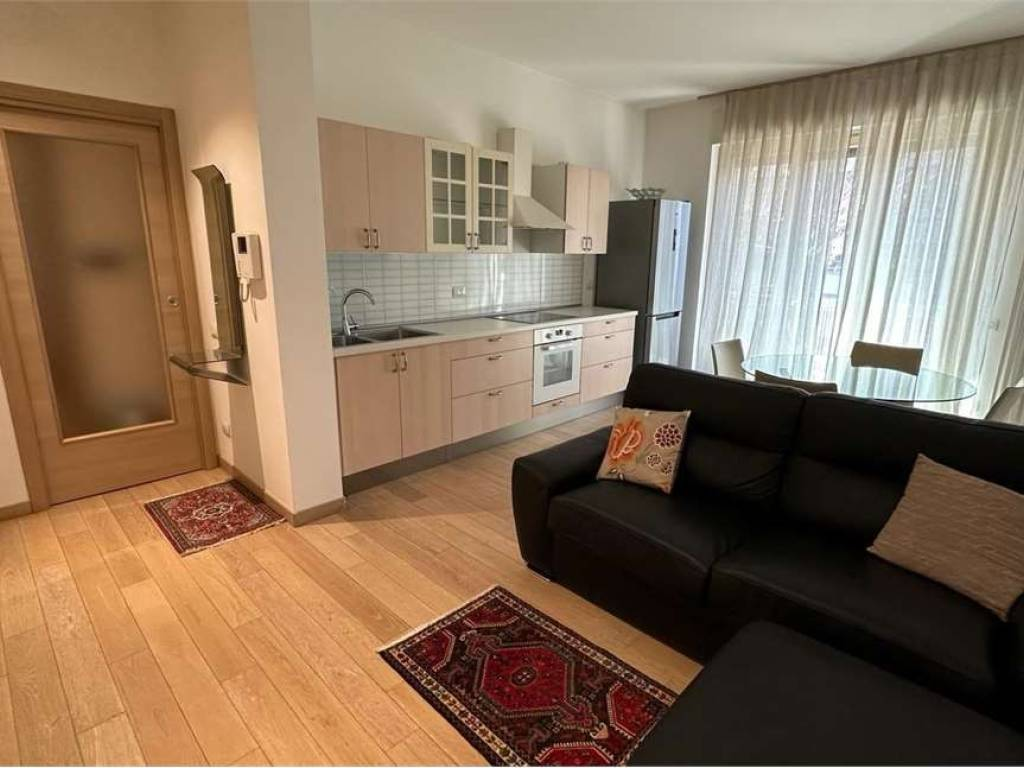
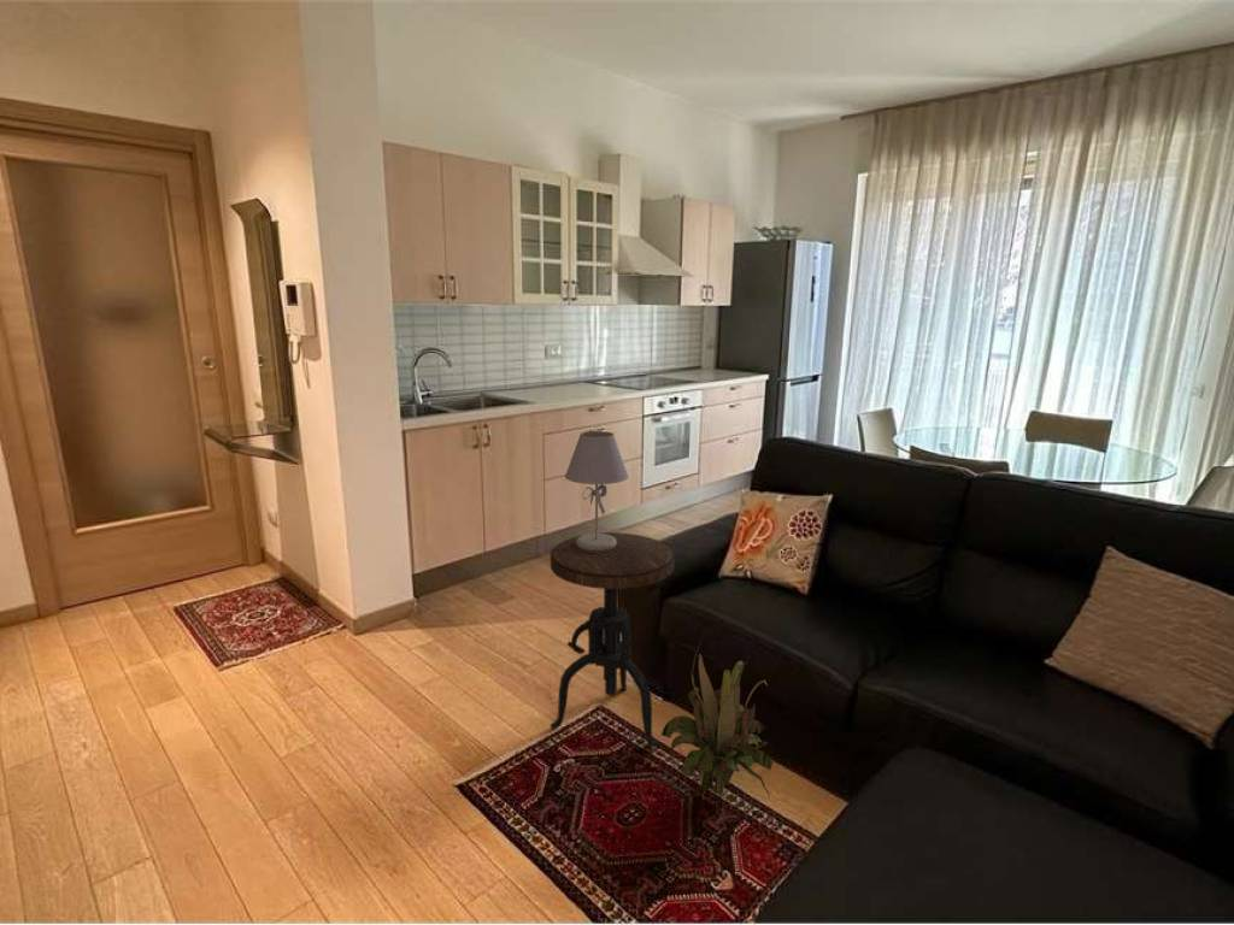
+ side table (612, 637)
+ table lamp (597, 489)
+ decorative plant (723, 714)
